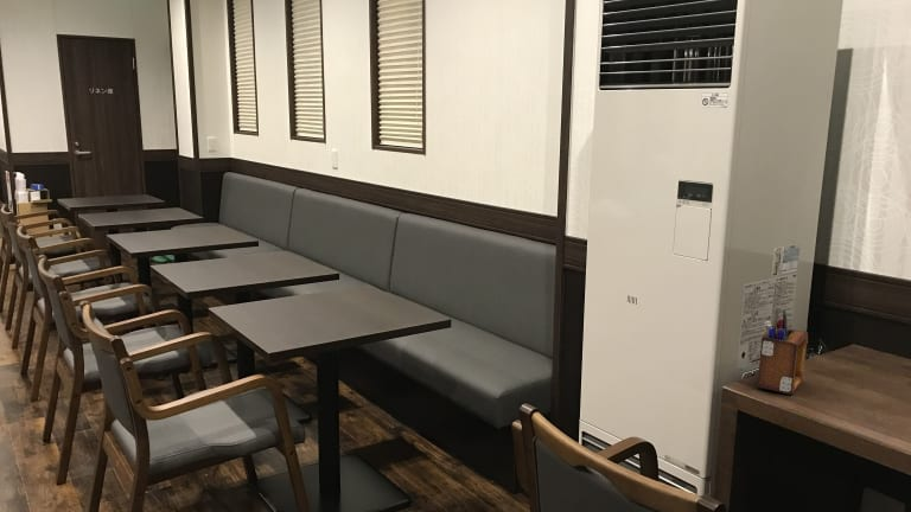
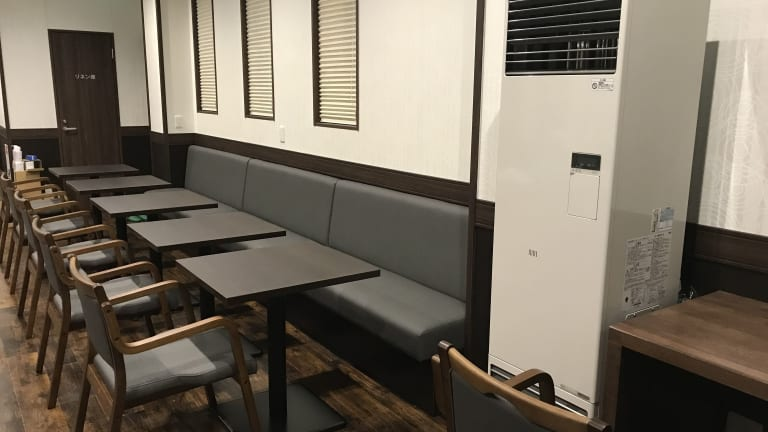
- desk organizer (783, 350)
